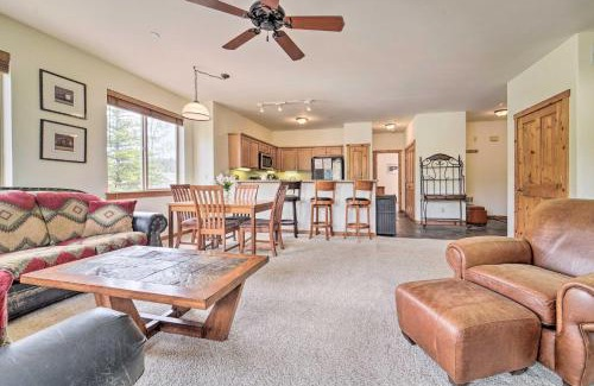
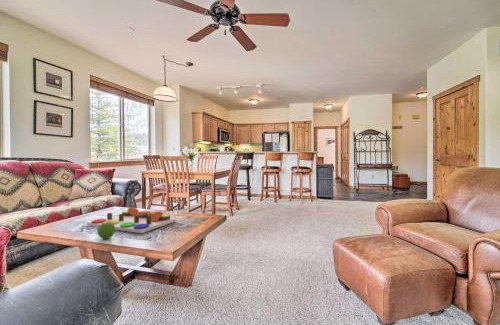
+ board game (133, 217)
+ fruit (106, 229)
